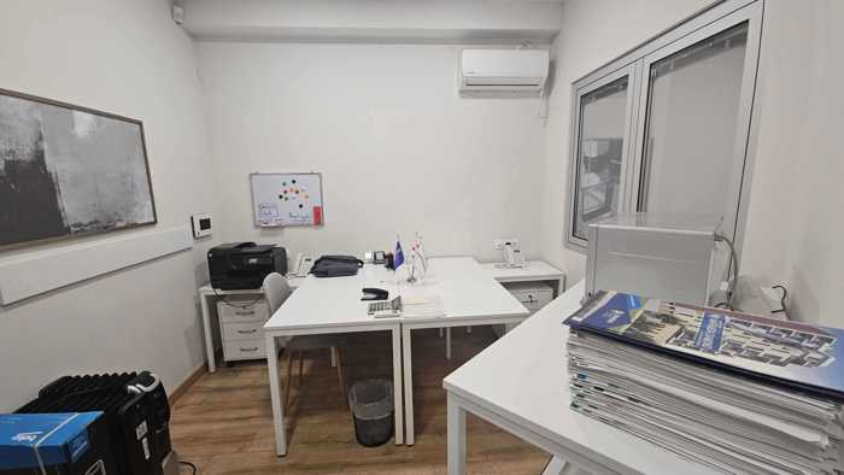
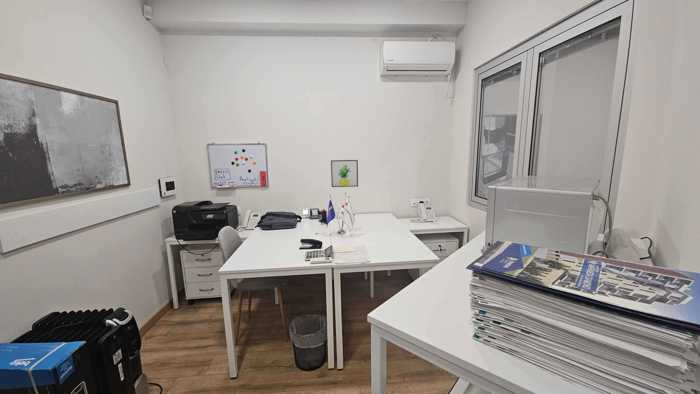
+ wall art (344, 173)
